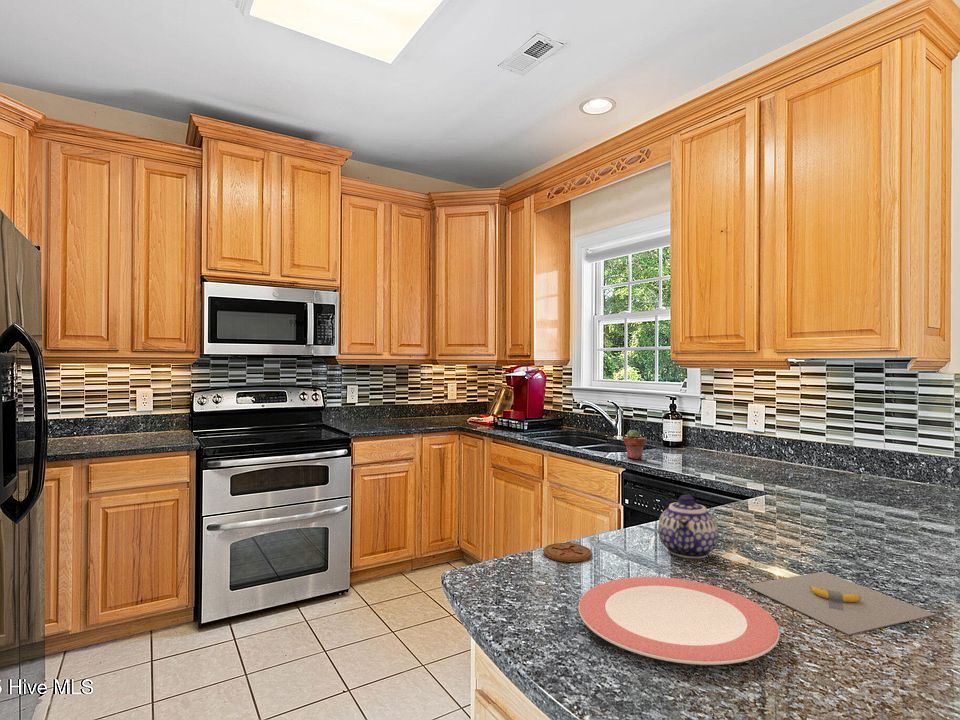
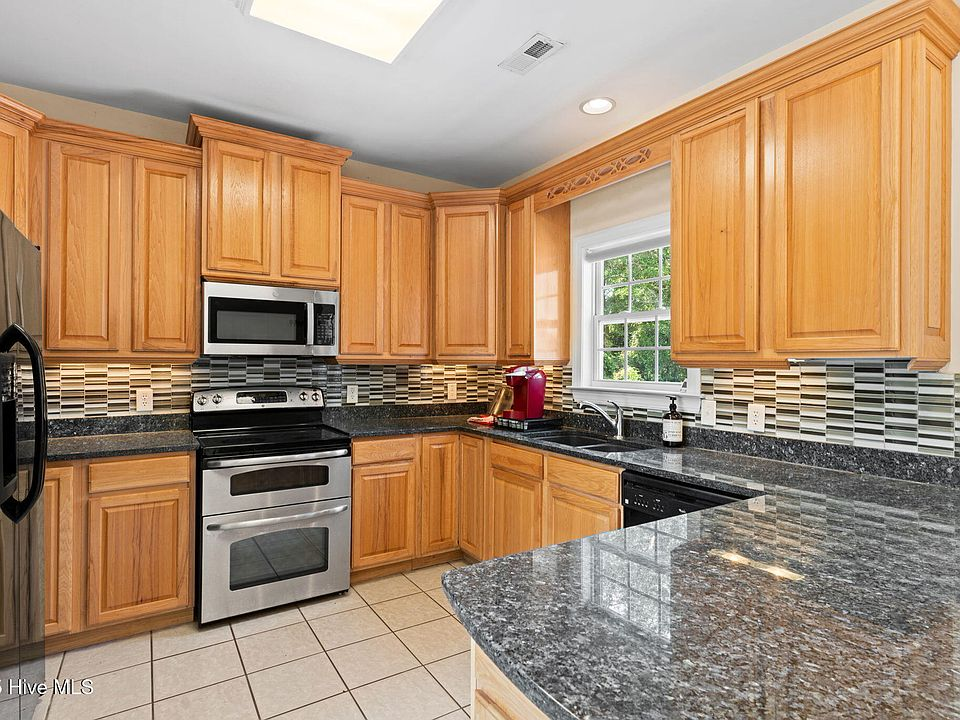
- potted succulent (634, 443)
- banana (834, 595)
- plate (673, 617)
- teapot (687, 524)
- coaster (567, 552)
